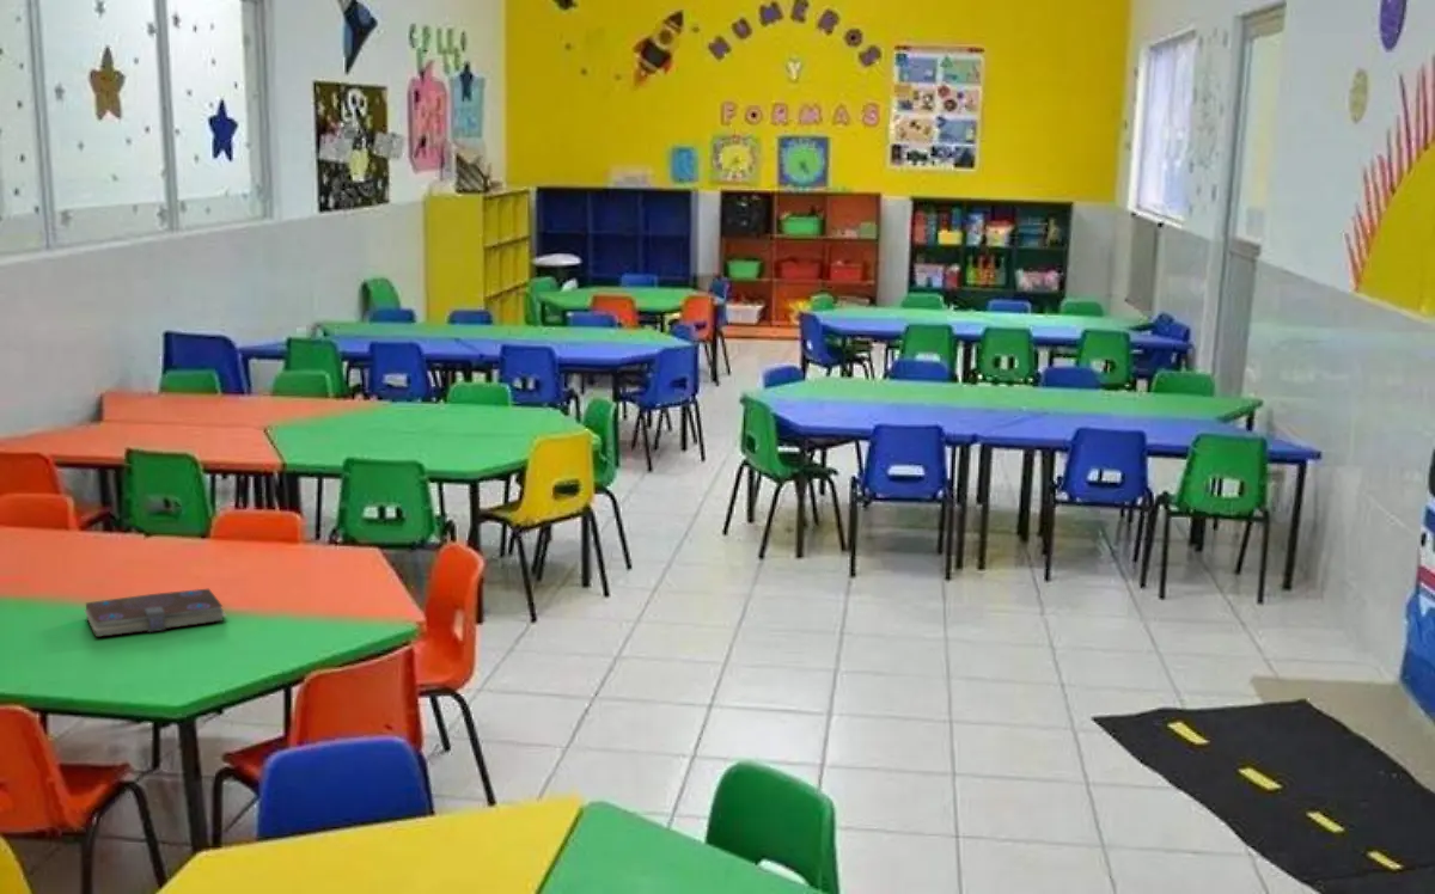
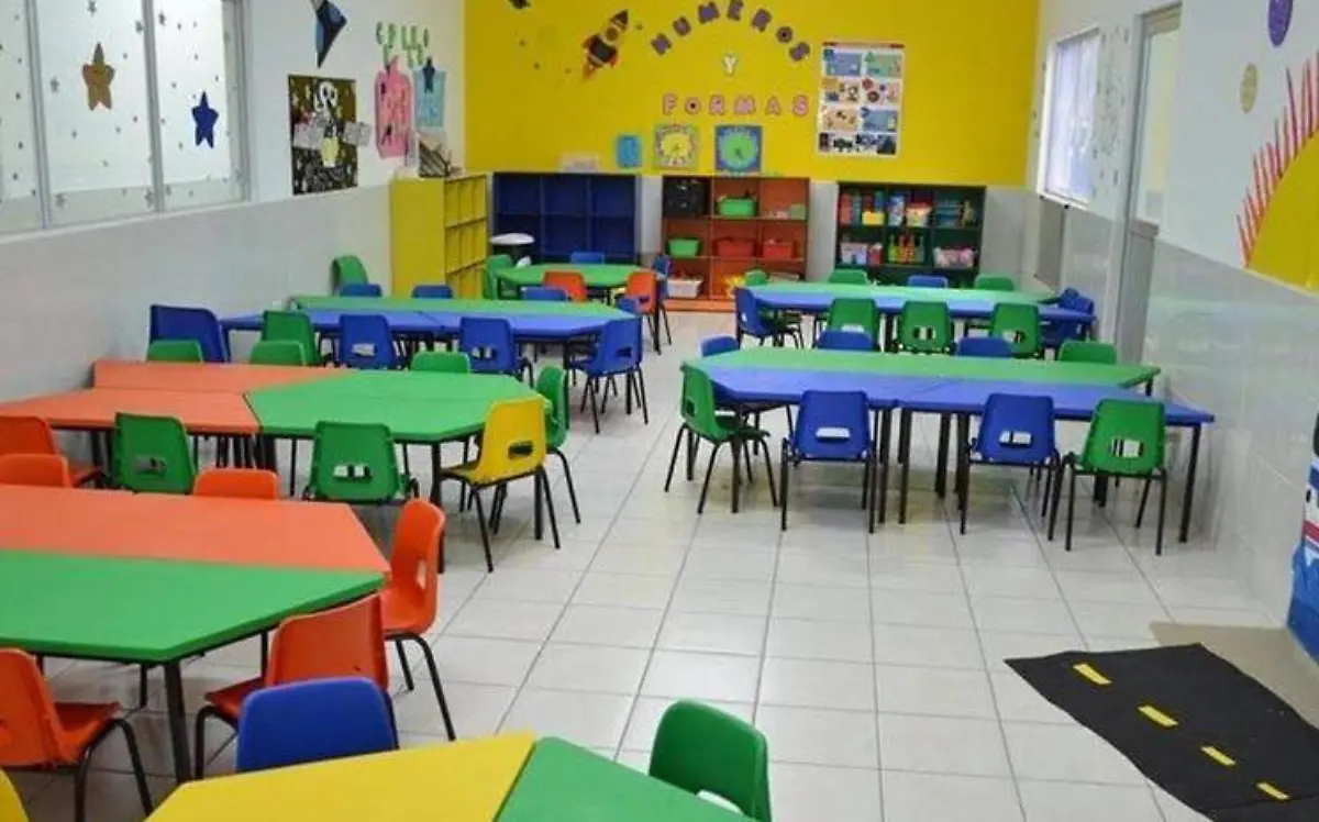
- book (155, 610)
